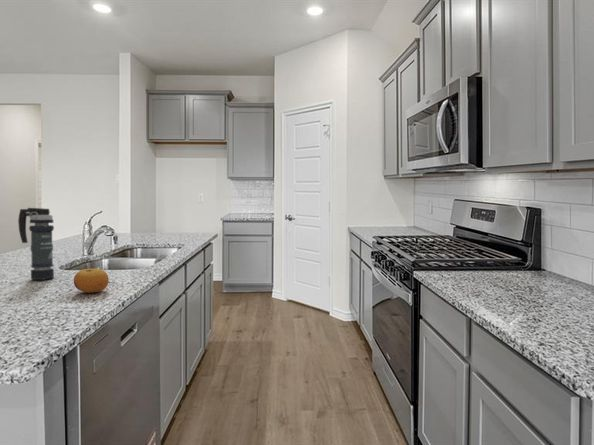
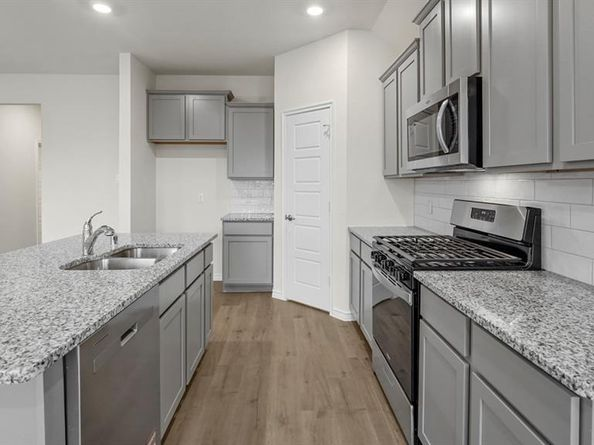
- fruit (91, 280)
- smoke grenade (36, 243)
